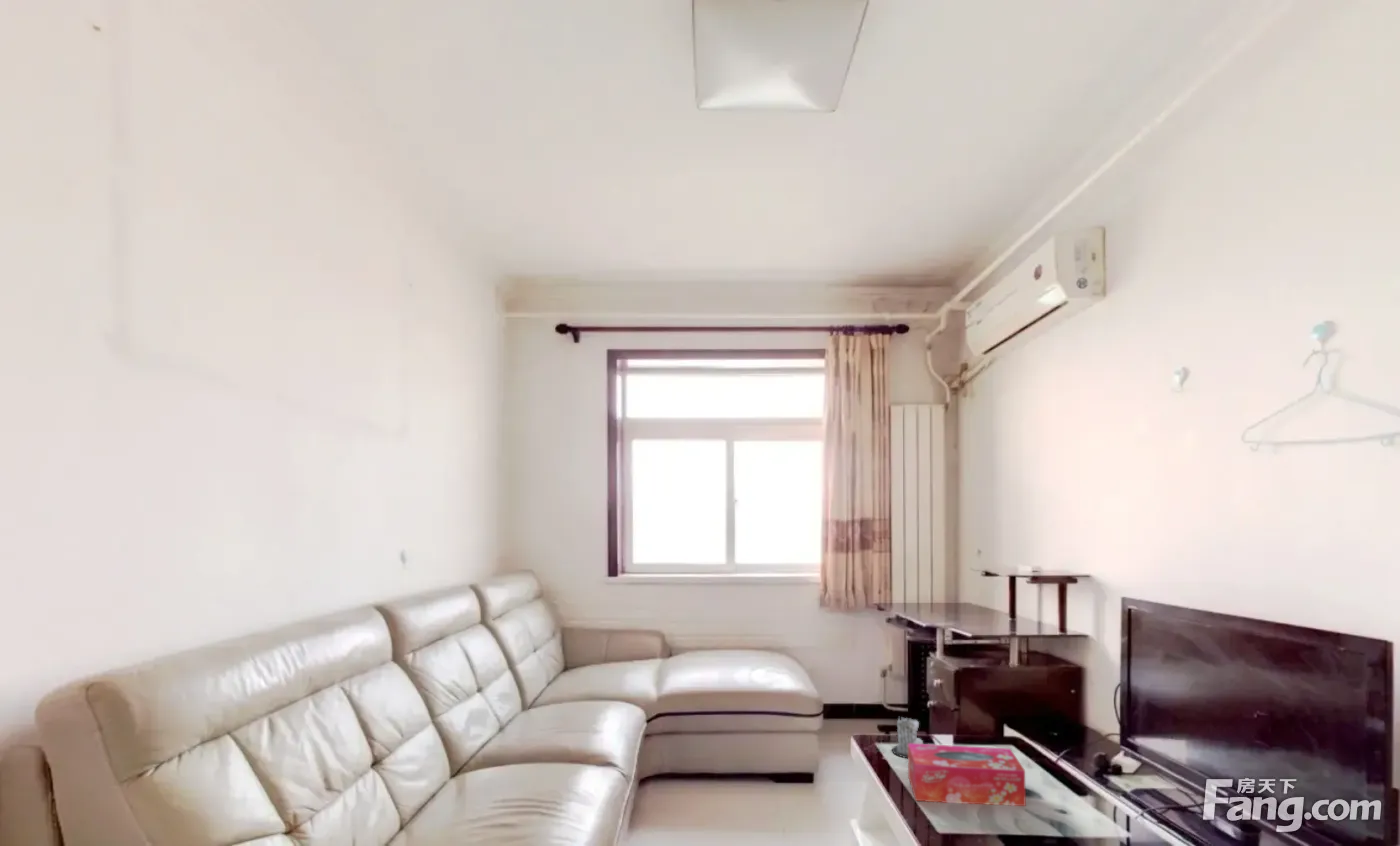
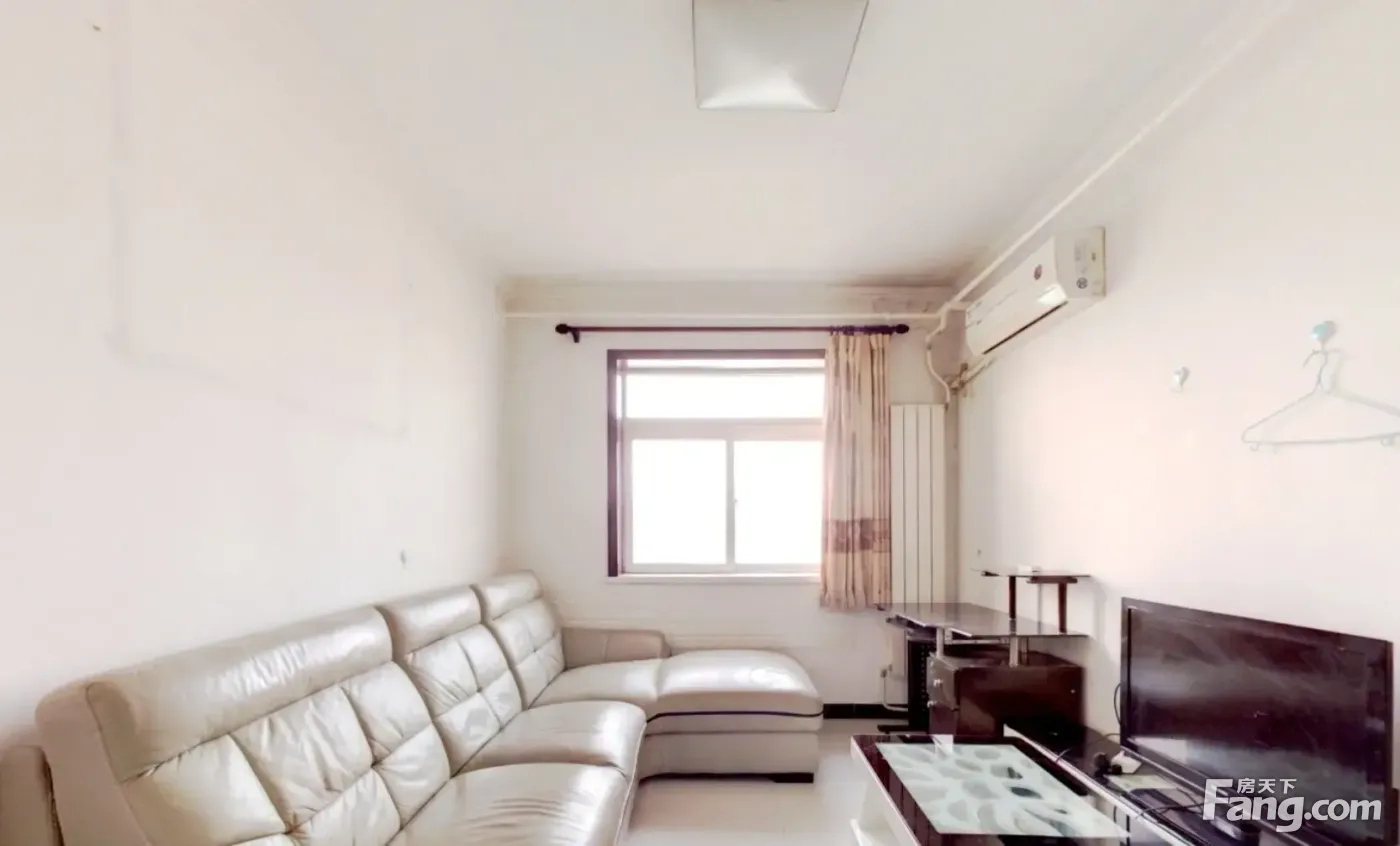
- tissue box (964, 774)
- candle (910, 733)
